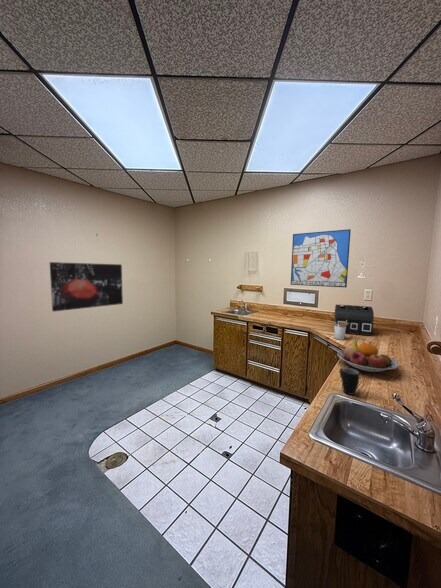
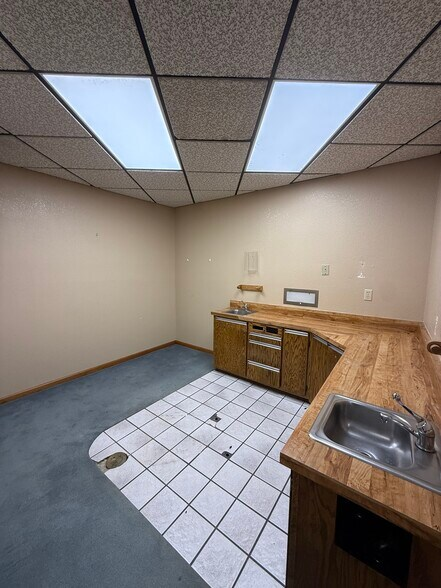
- wall art (318, 259)
- wall art (90, 285)
- utensil holder (341, 329)
- mug (347, 379)
- fruit bowl (366, 356)
- treasure chest (352, 317)
